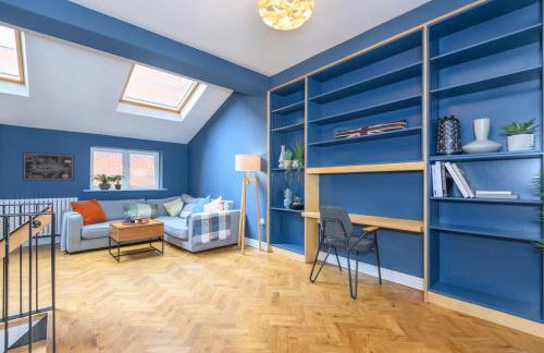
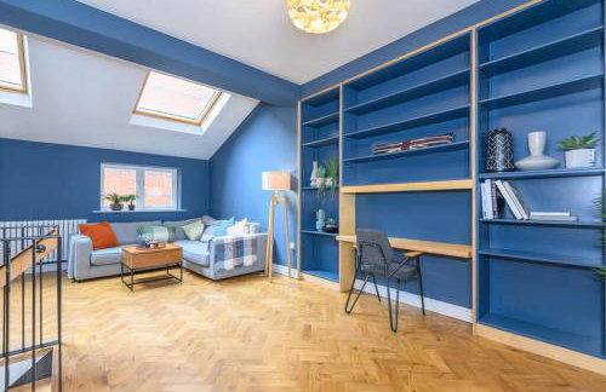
- wall art (49, 167)
